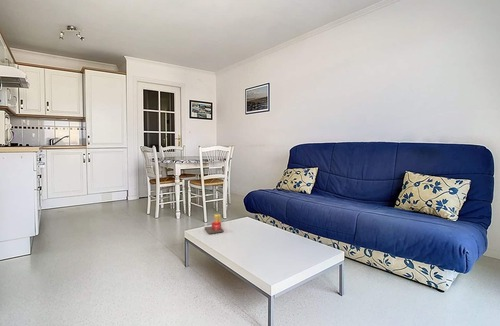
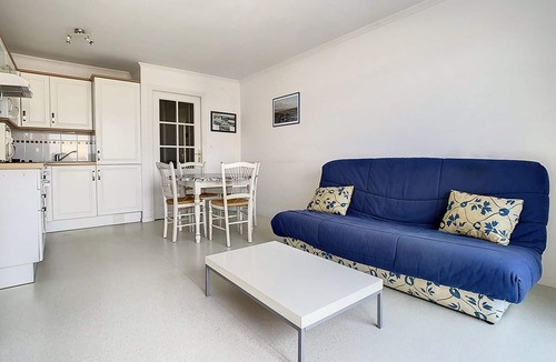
- candle (214, 222)
